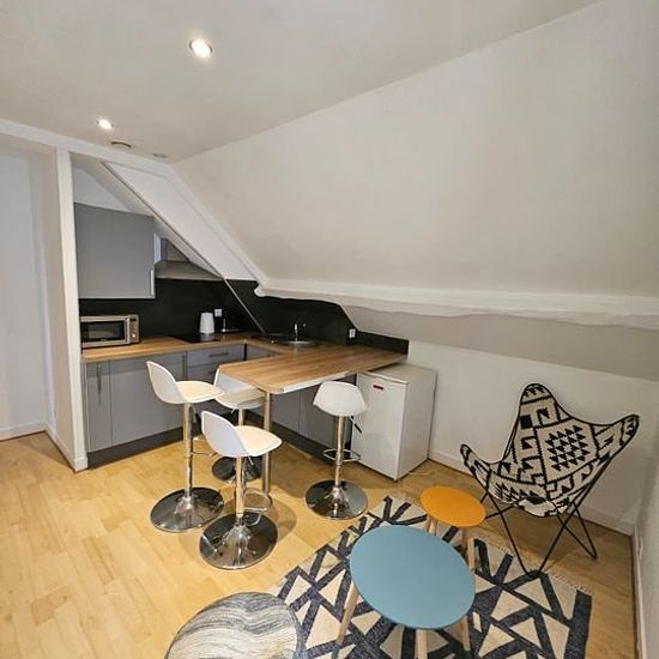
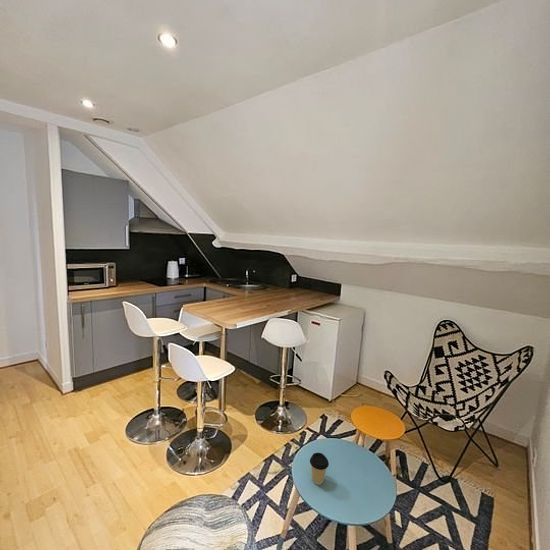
+ coffee cup (318, 469)
